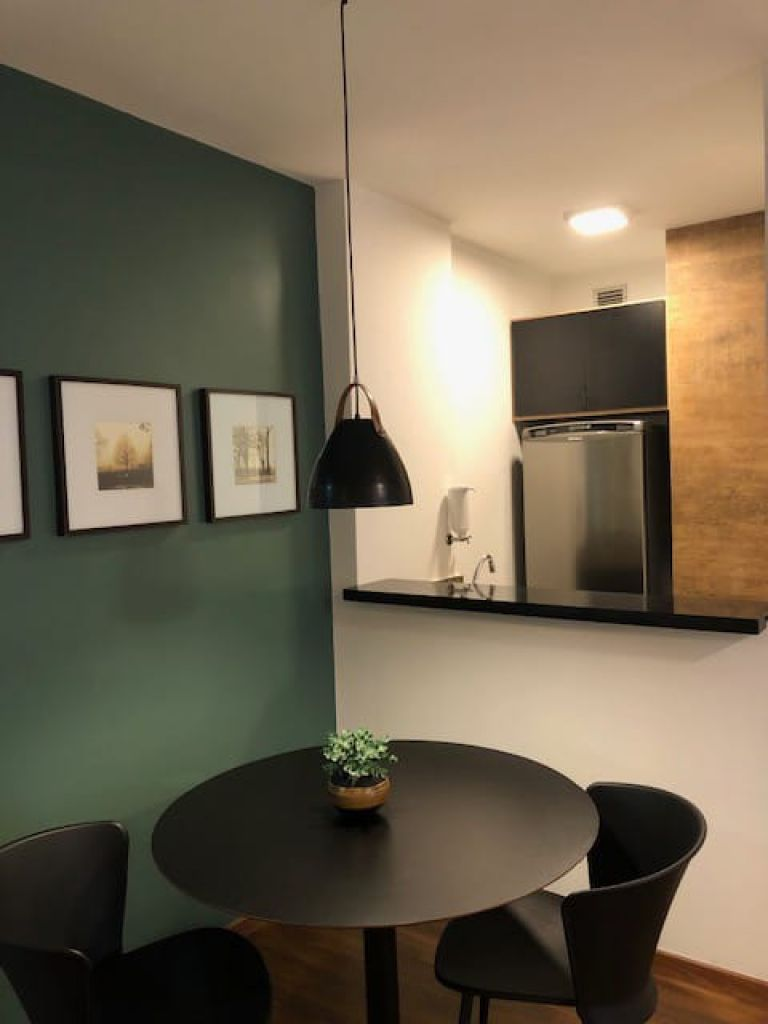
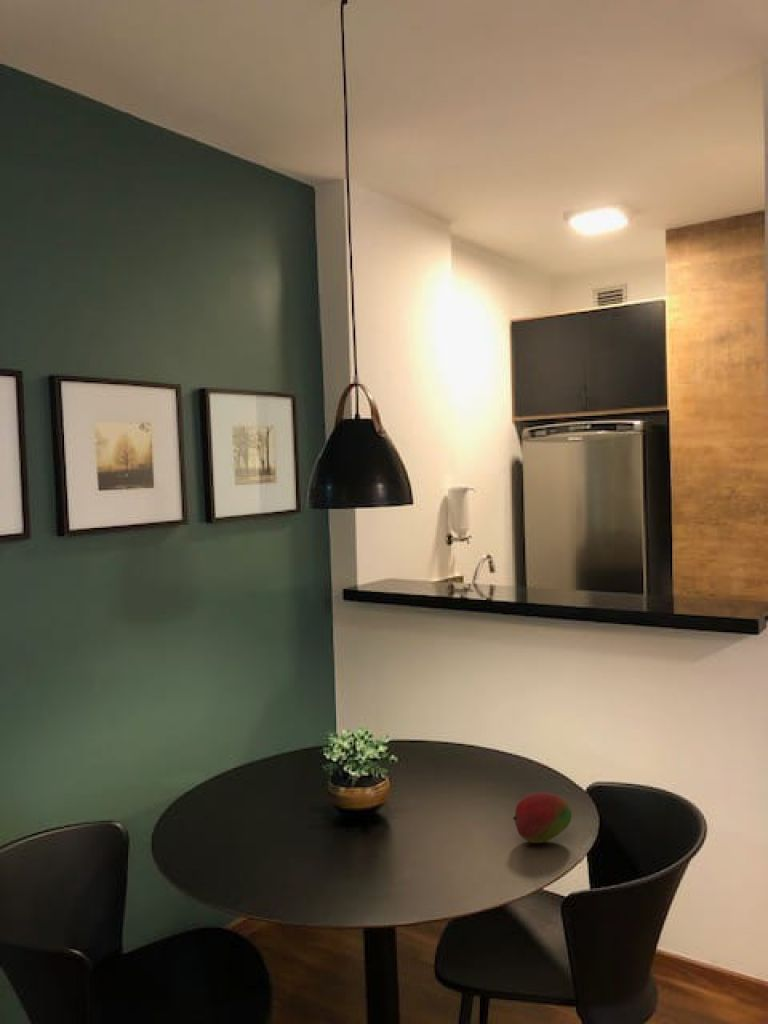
+ fruit (542, 817)
